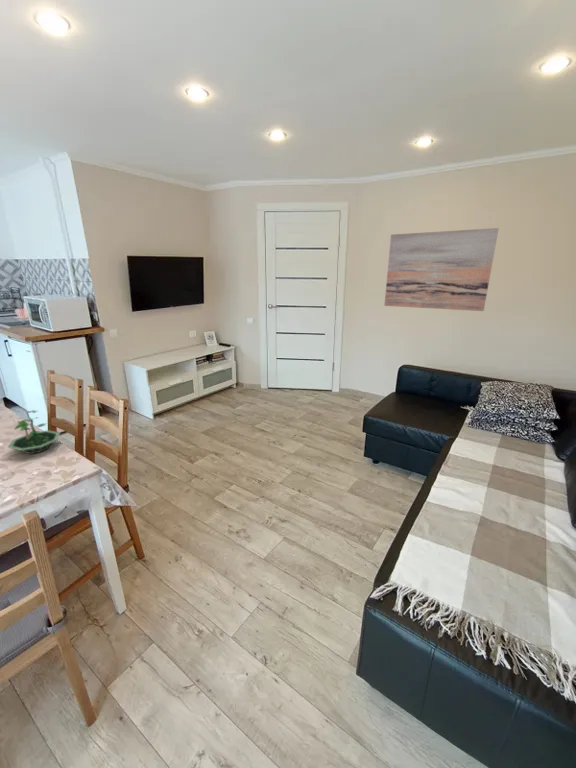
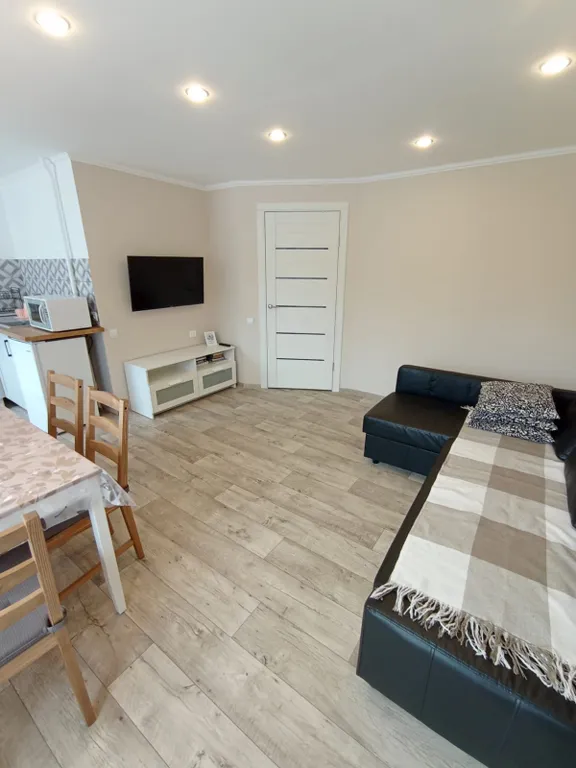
- wall art (435, 271)
- terrarium (30, 418)
